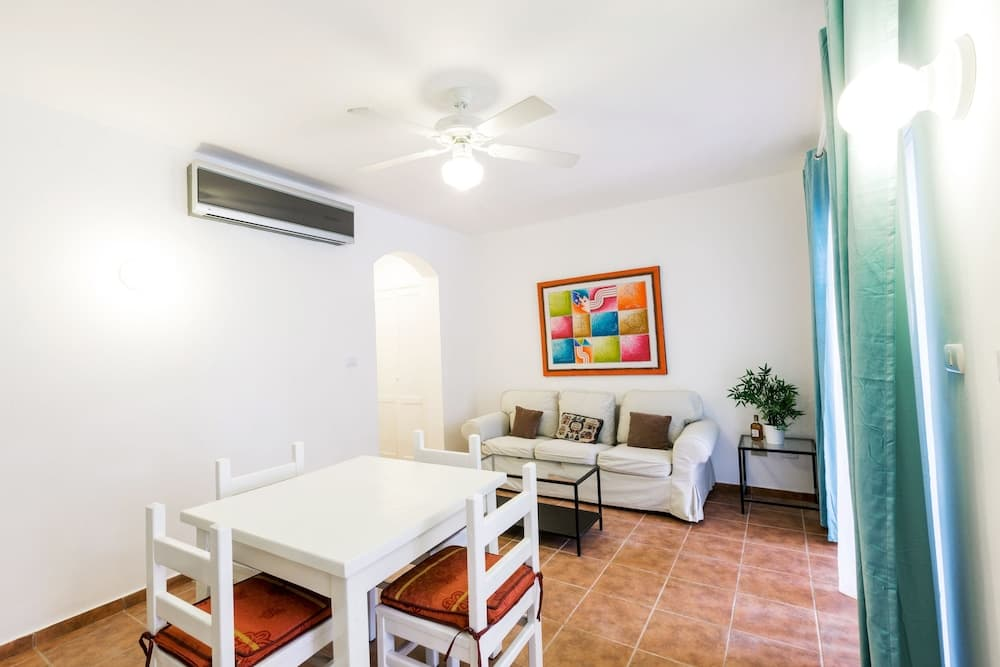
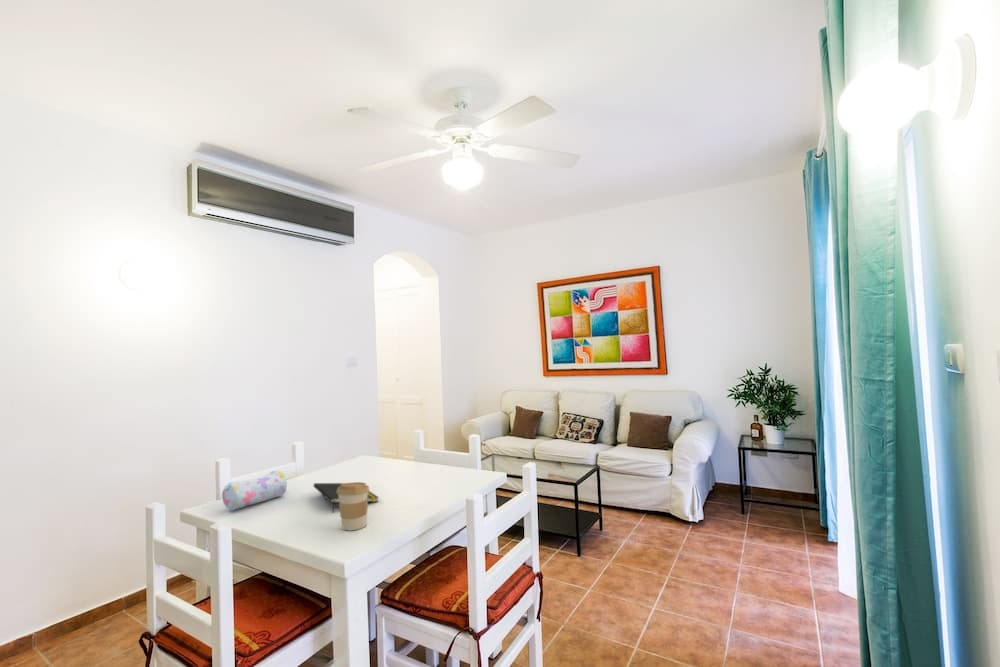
+ notepad (338, 494)
+ pencil case (256, 489)
+ coffee cup (353, 504)
